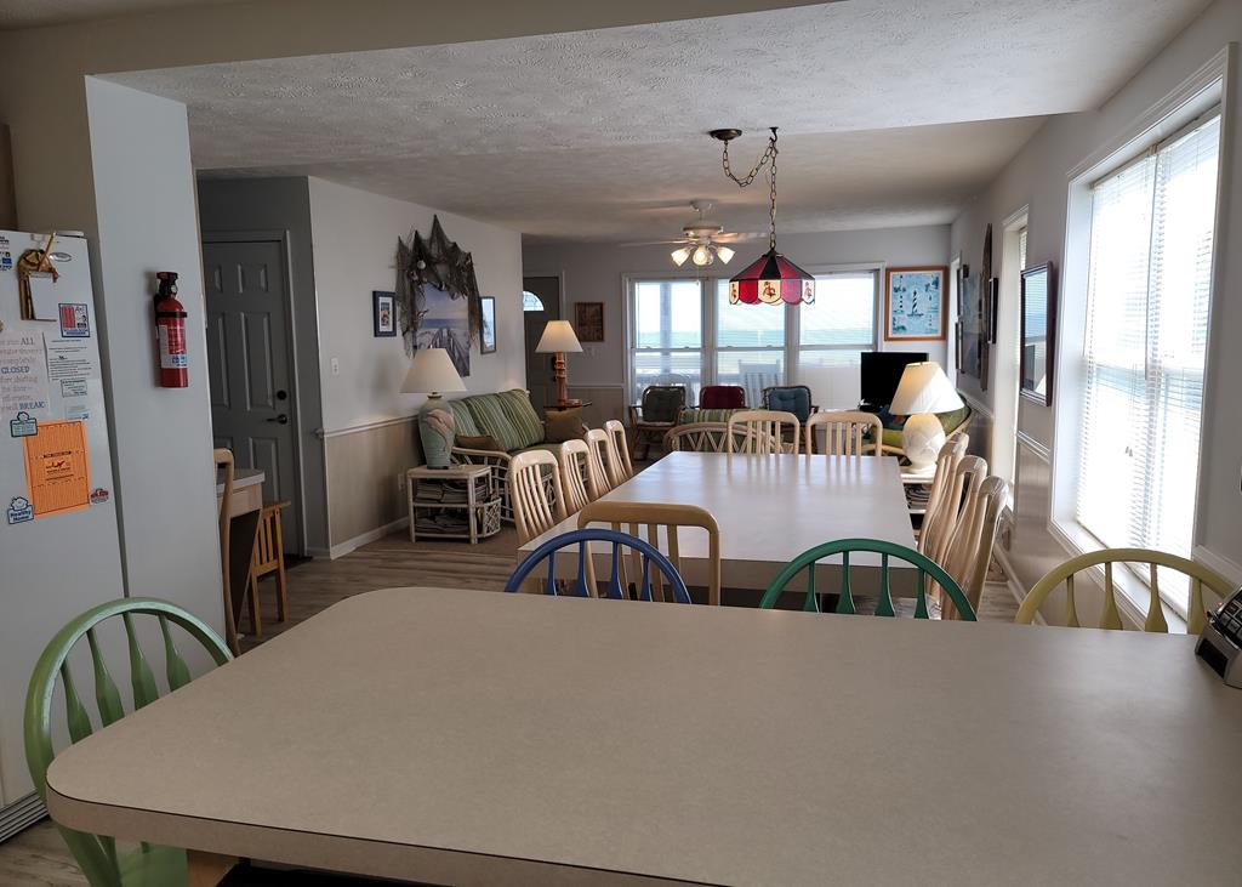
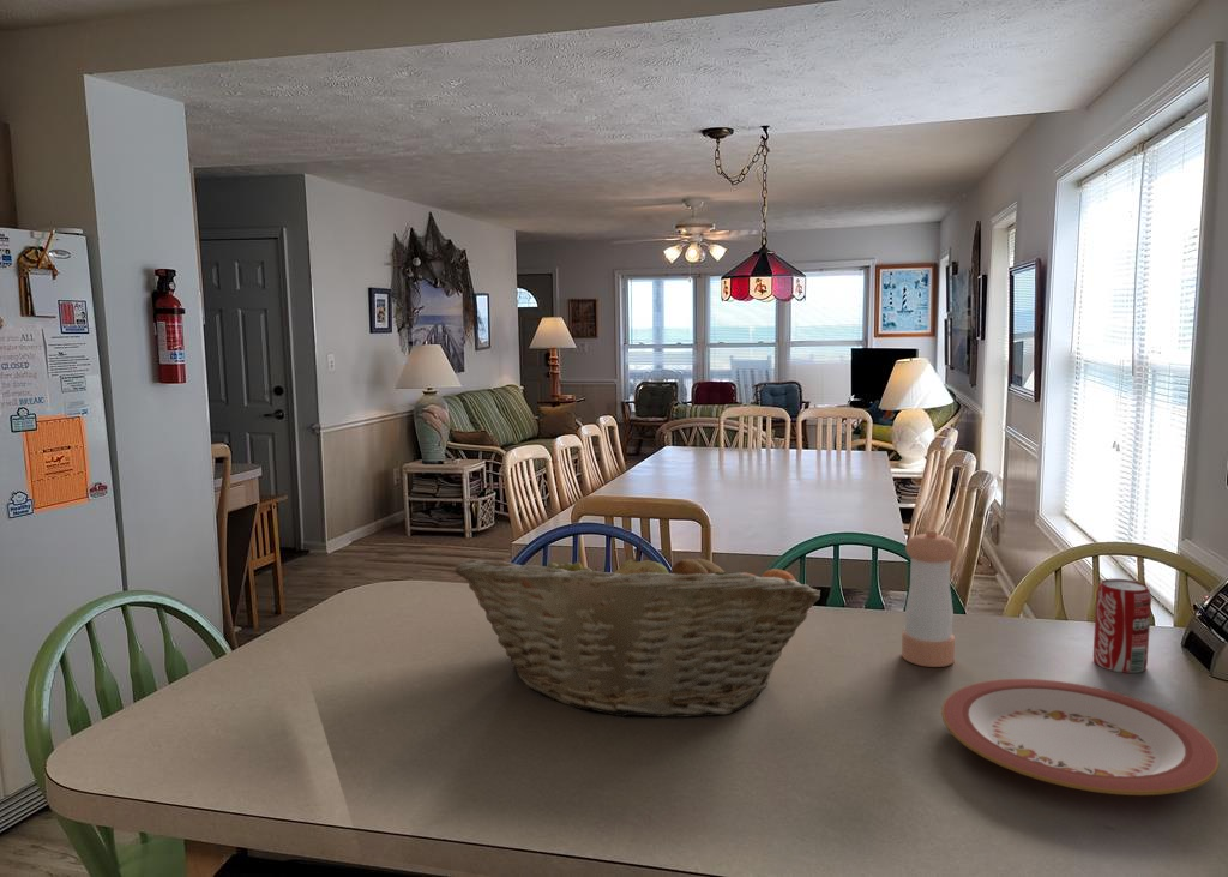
+ plate (1071, 737)
+ fruit basket (633, 608)
+ beverage can (1121, 625)
+ pepper shaker (929, 594)
